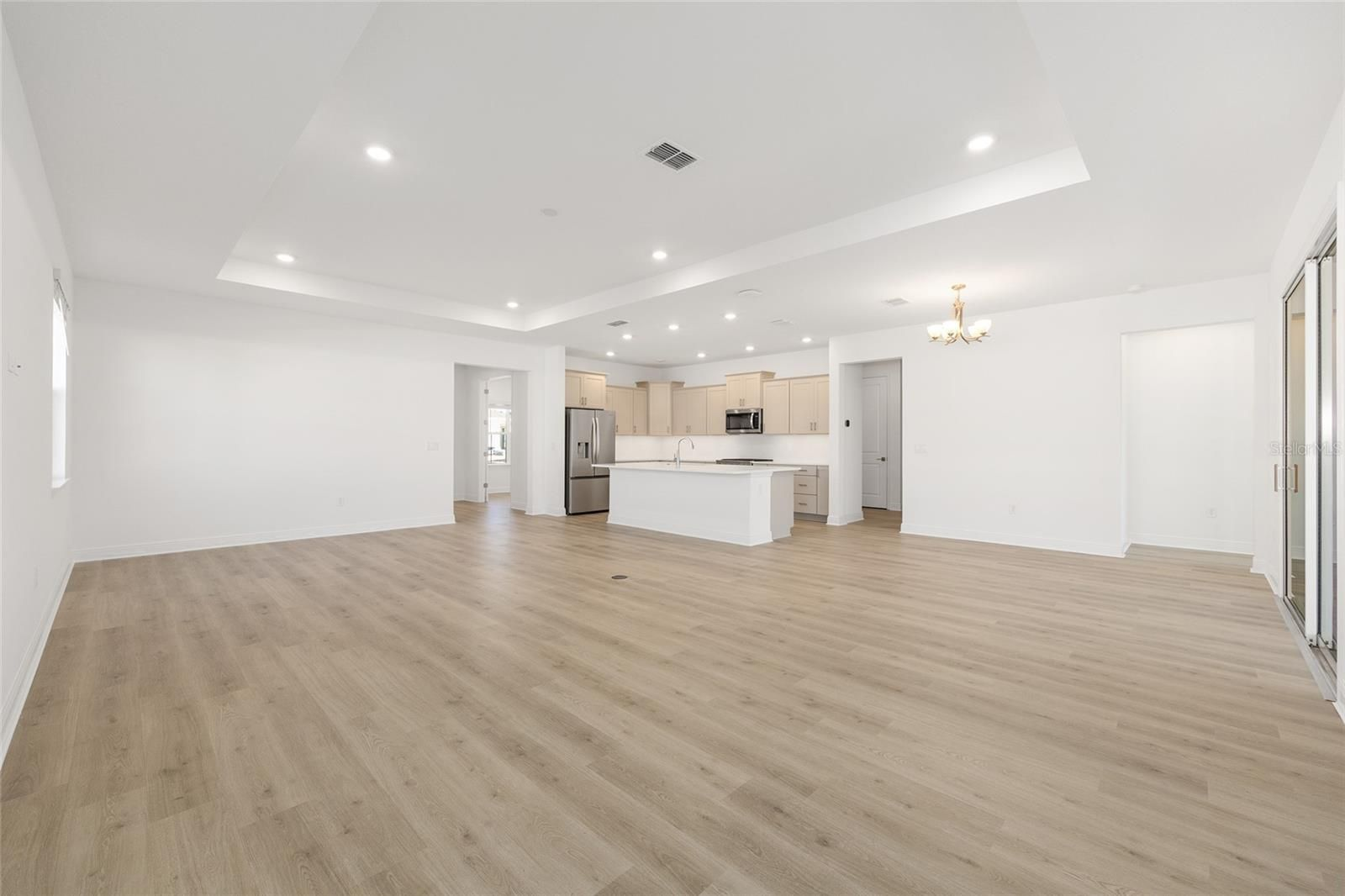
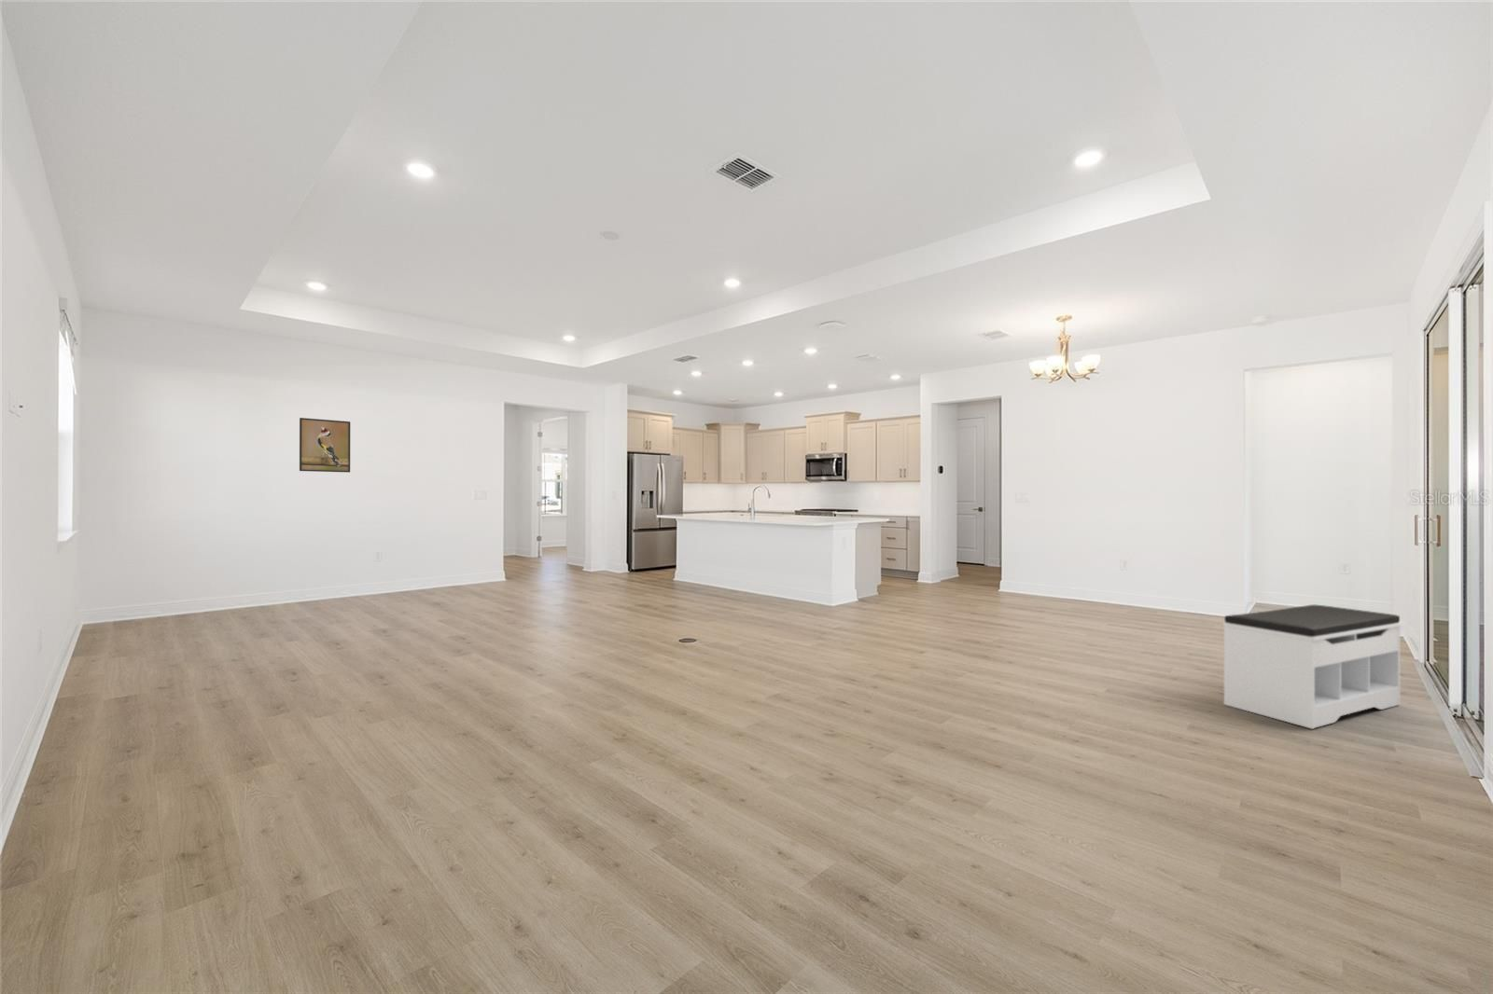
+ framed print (325, 446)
+ bench (1312, 659)
